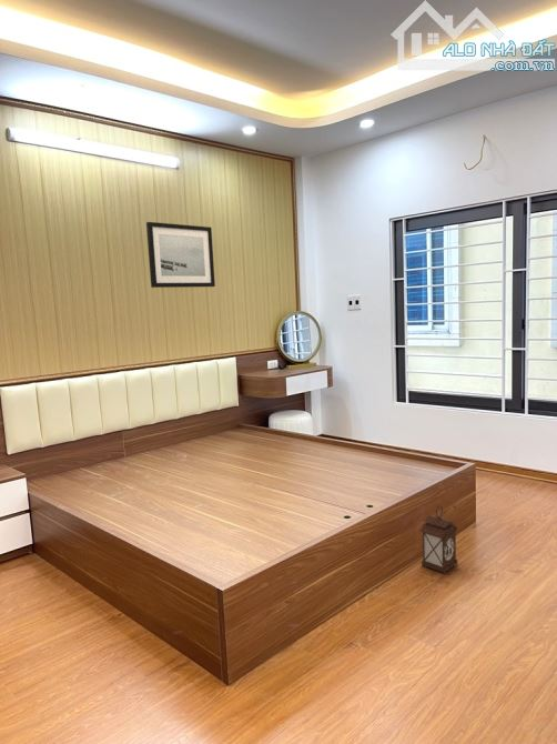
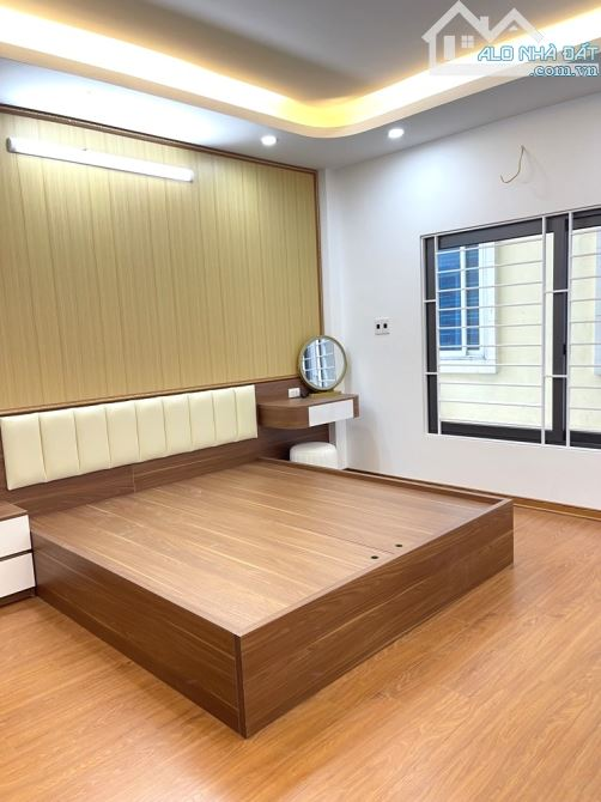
- lantern (438, 535)
- wall art (182, 255)
